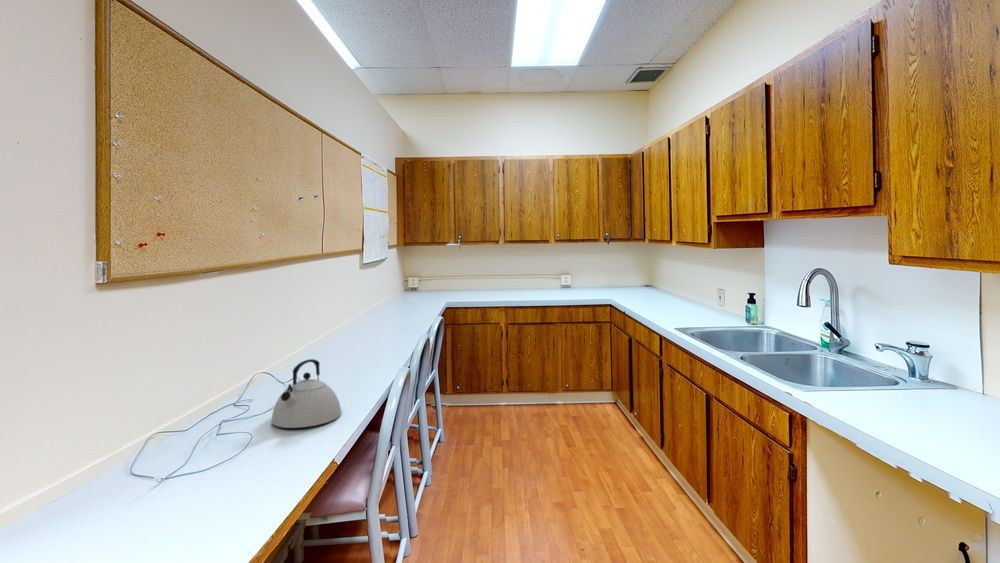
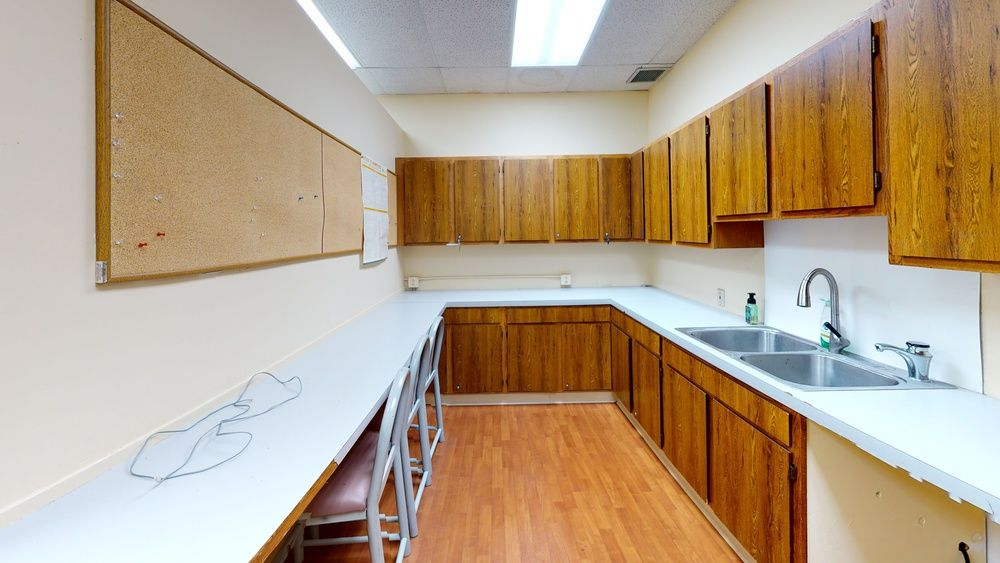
- kettle (306, 388)
